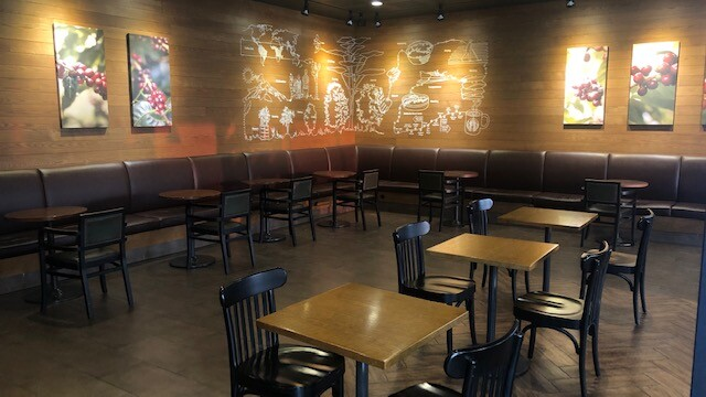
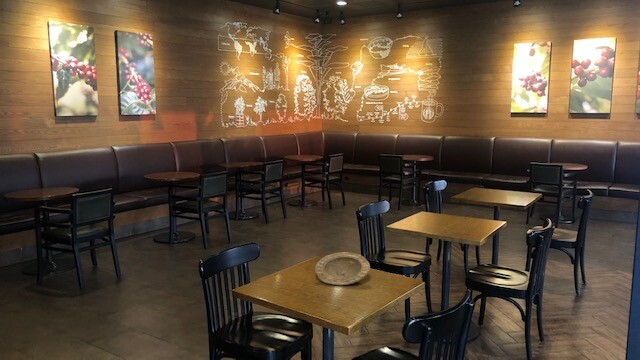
+ plate (342, 267)
